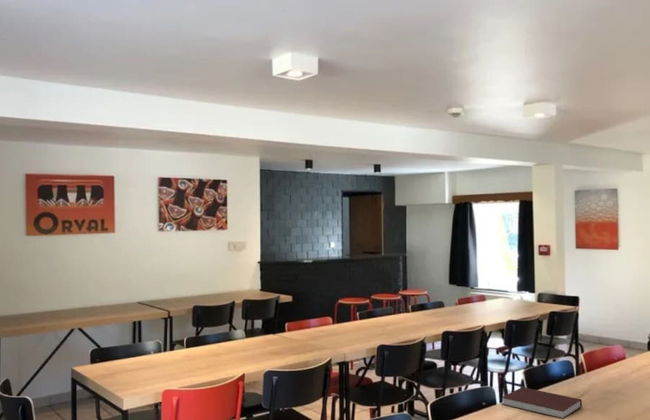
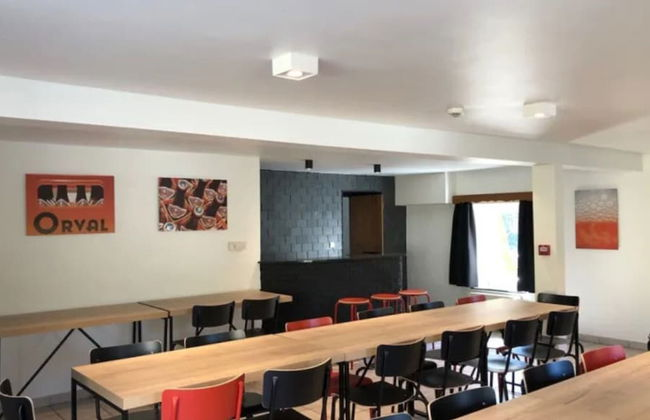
- notebook (541, 401)
